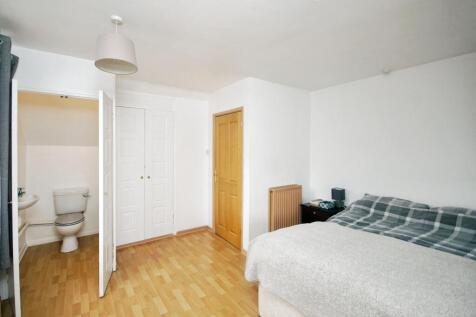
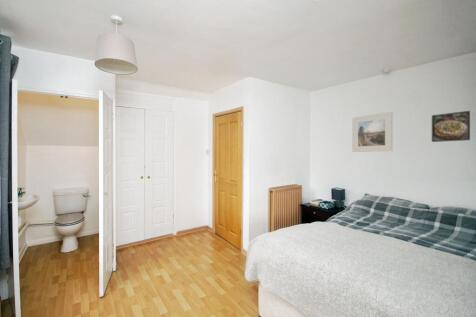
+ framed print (371, 133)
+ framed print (449, 127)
